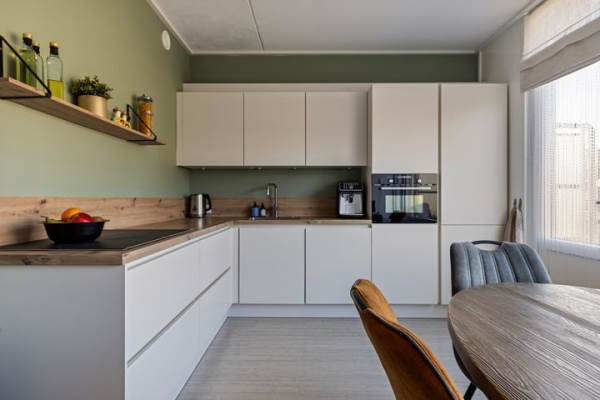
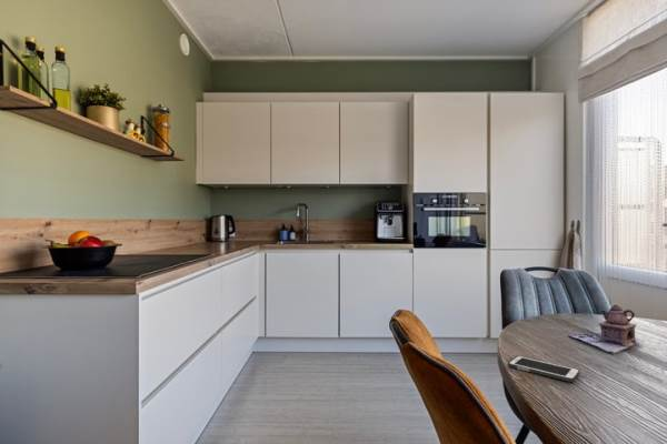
+ cell phone (542, 367)
+ teapot (614, 323)
